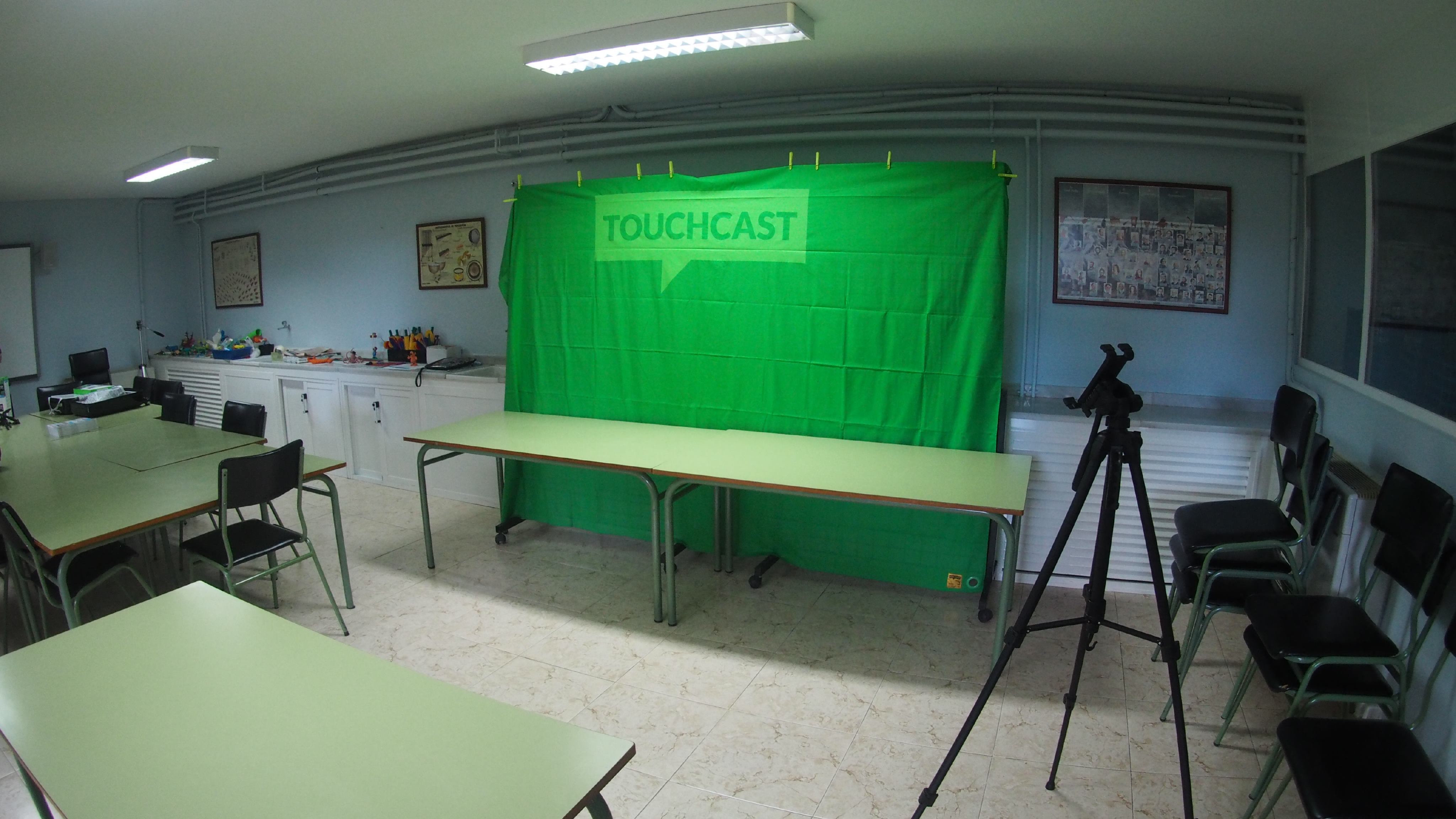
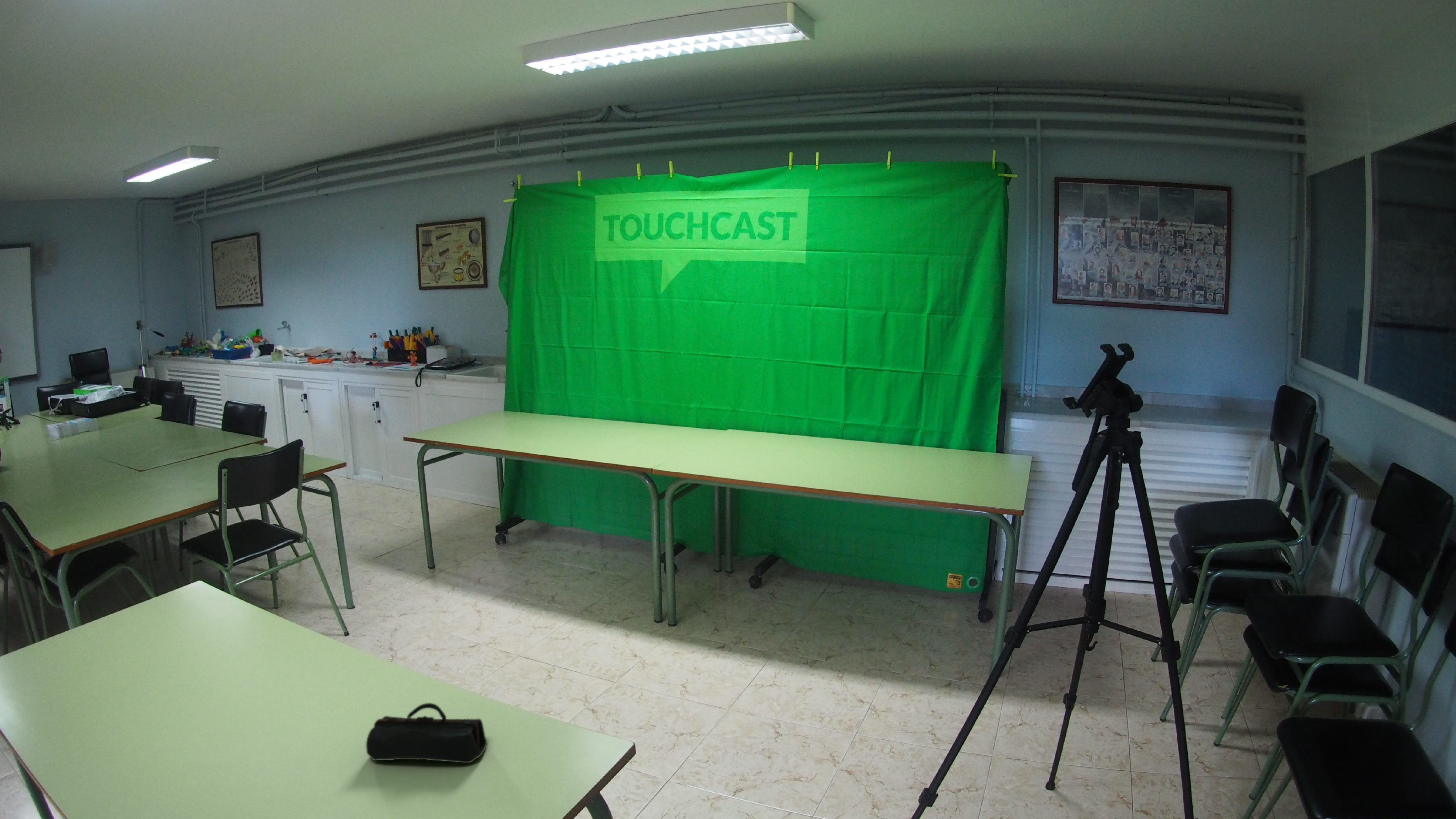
+ pencil case (426, 729)
